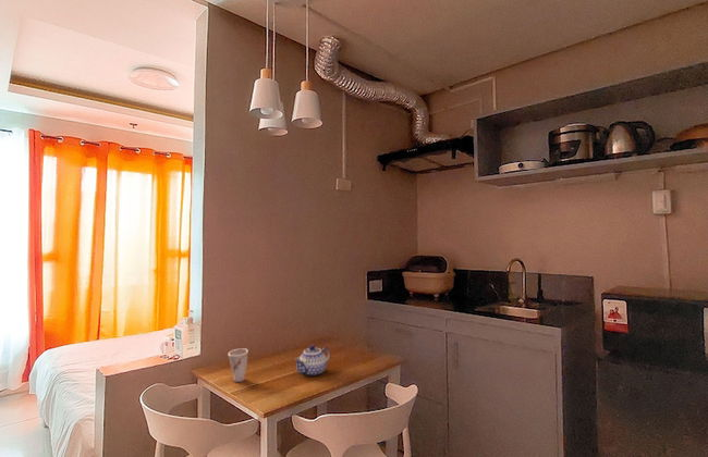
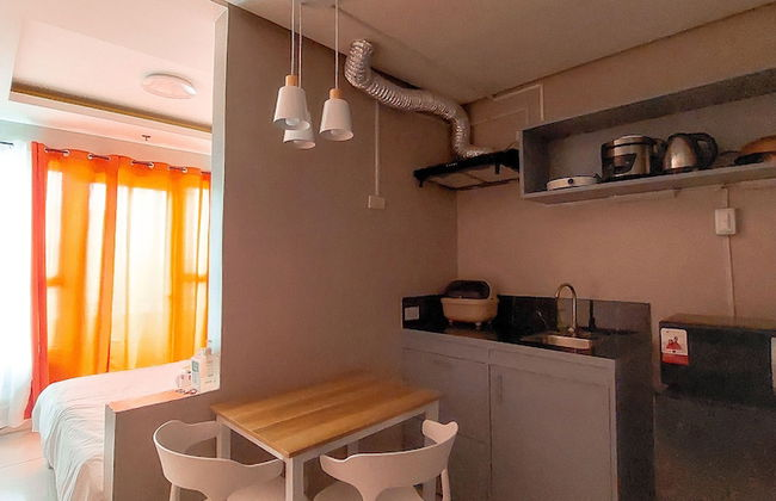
- cup (237, 366)
- teapot (313, 358)
